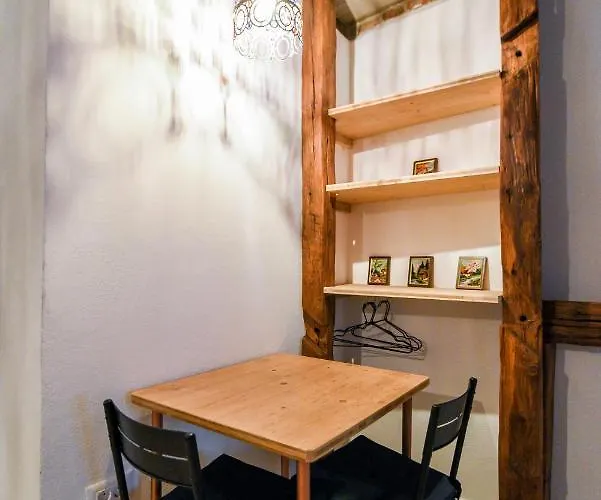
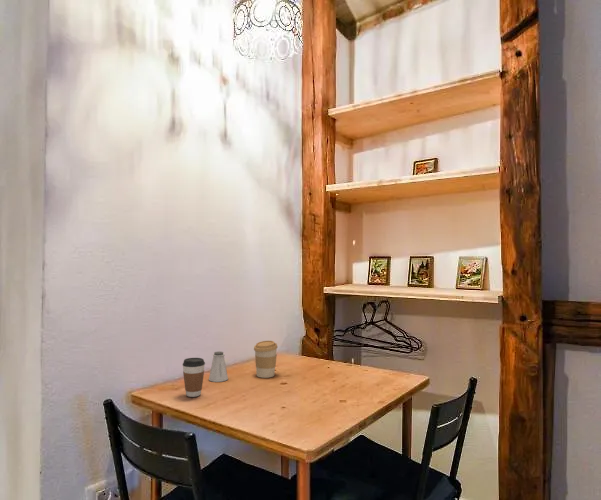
+ coffee cup (193, 376)
+ saltshaker (218, 365)
+ coffee cup (265, 358)
